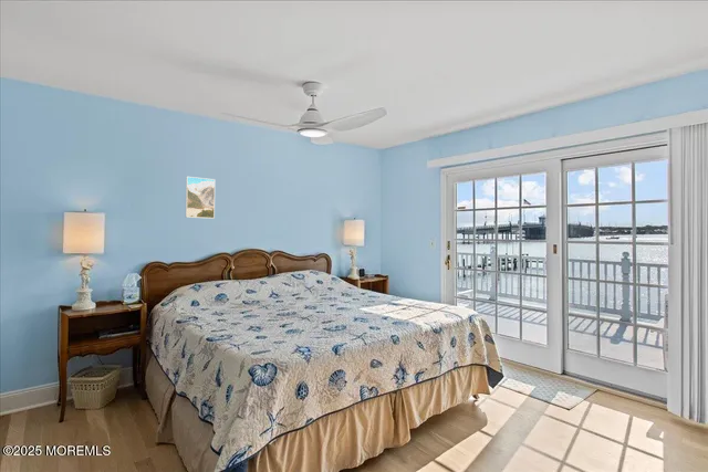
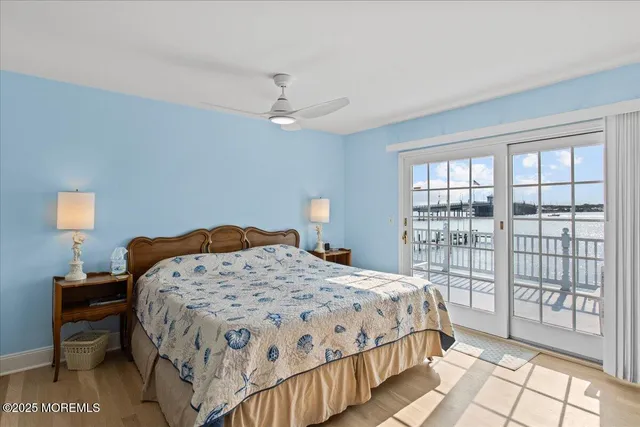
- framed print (200, 198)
